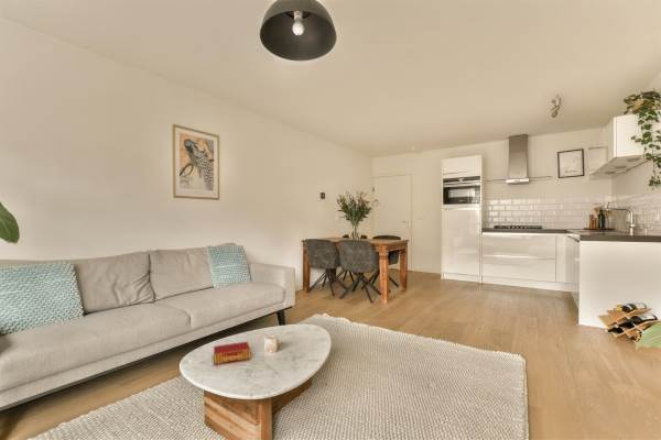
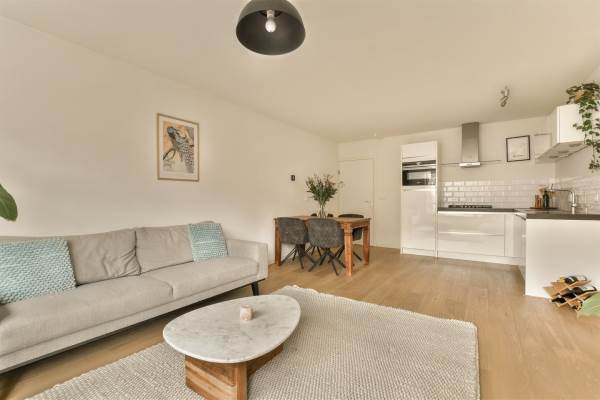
- book (231, 352)
